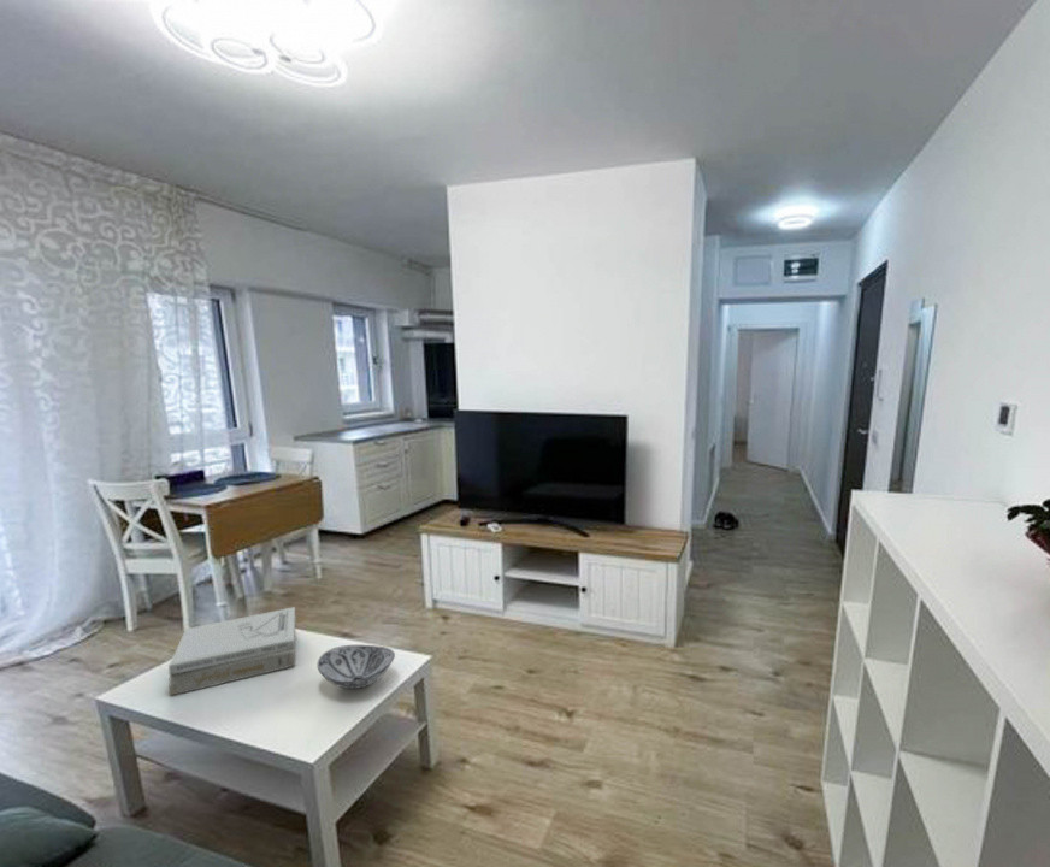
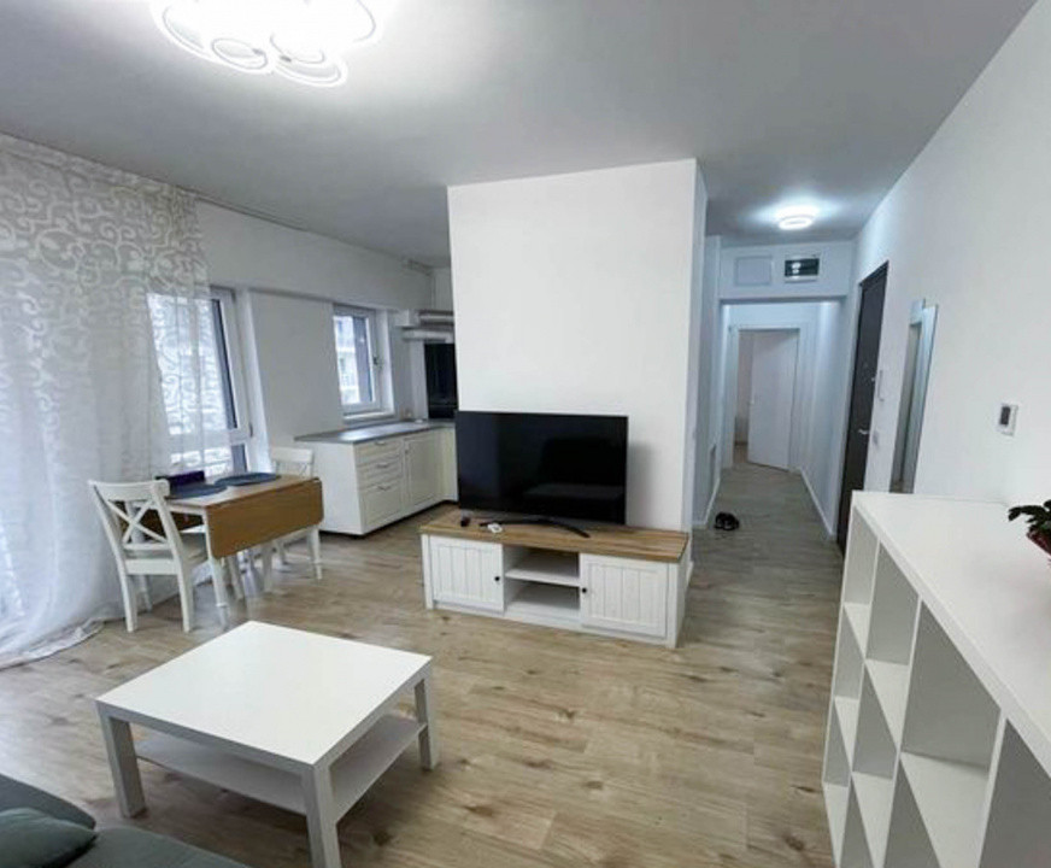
- decorative bowl (356, 668)
- books (238, 647)
